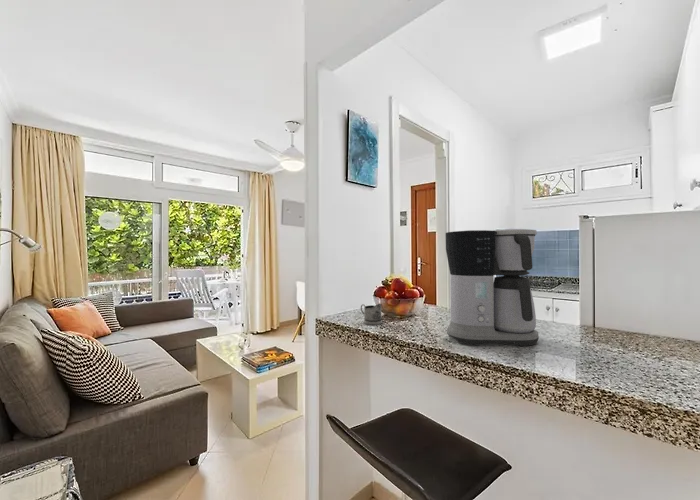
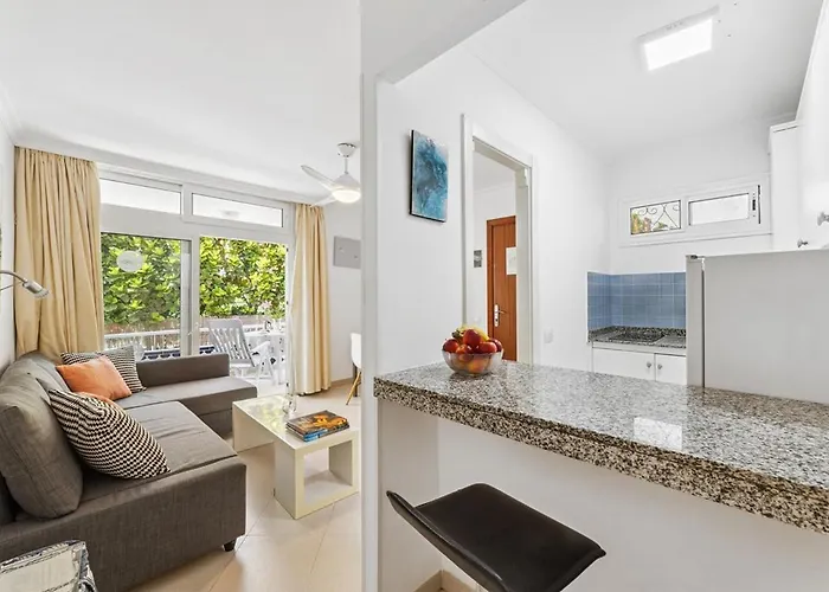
- coffee maker (492, 284)
- tea glass holder (370, 312)
